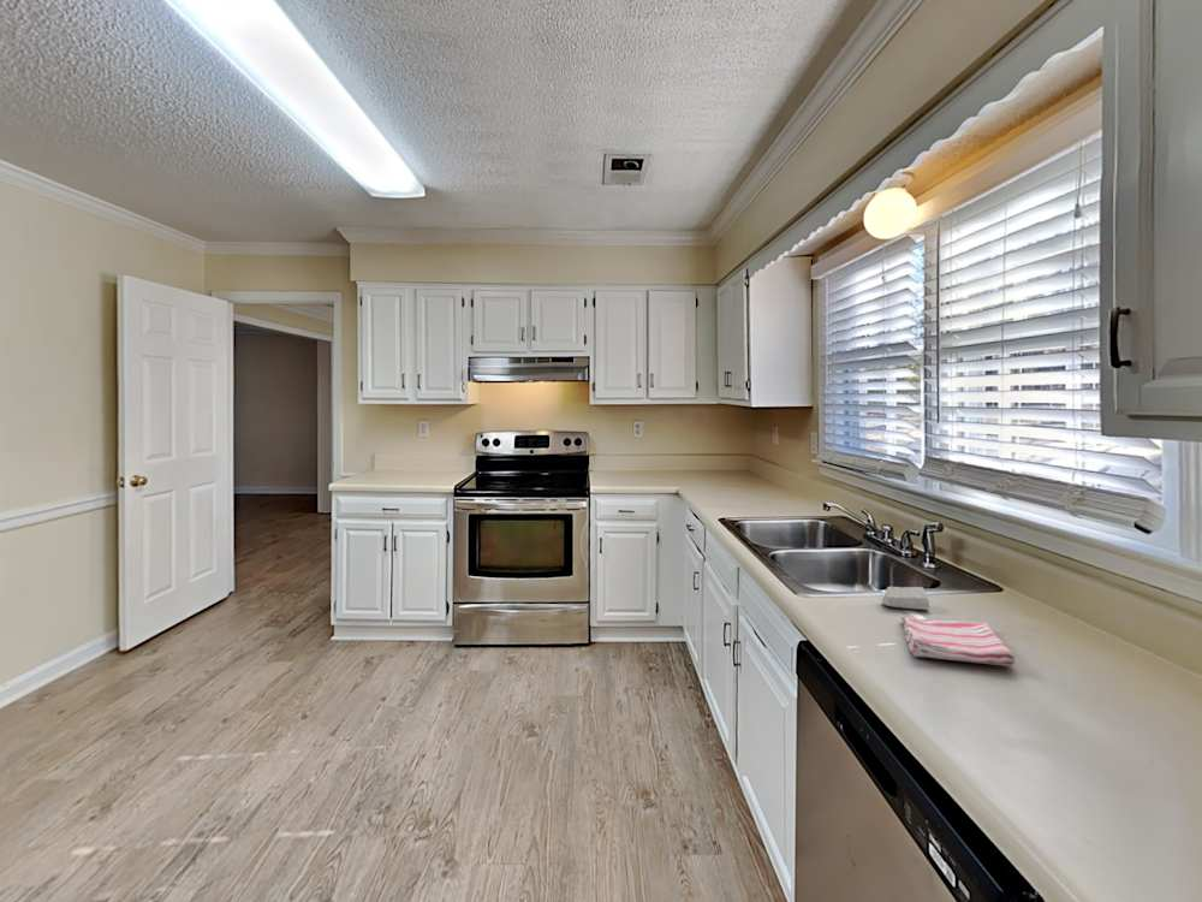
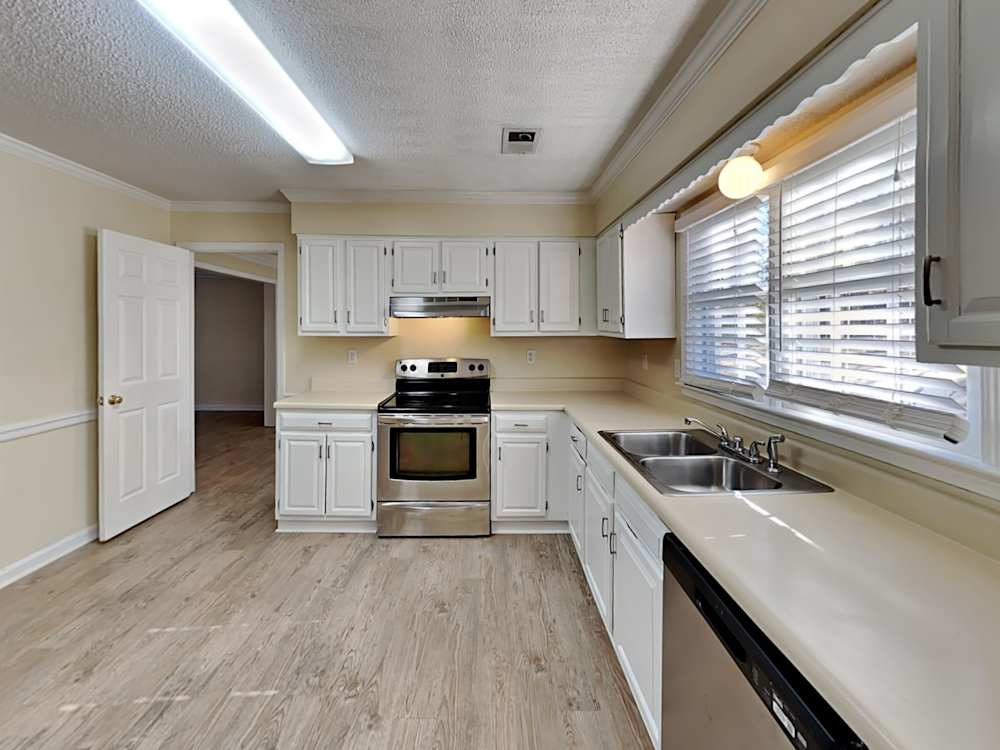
- dish towel (952, 635)
- soap bar (904, 597)
